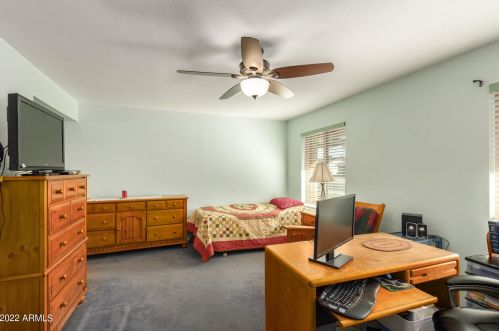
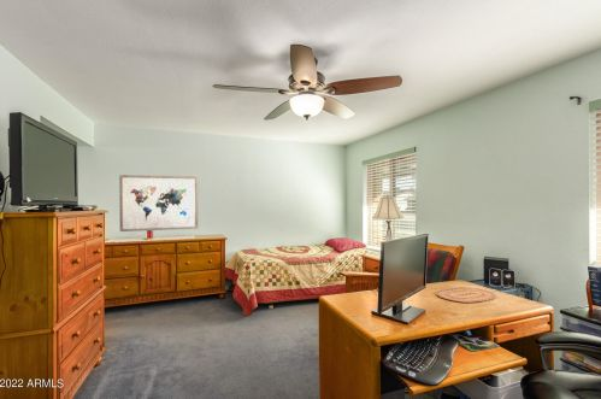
+ wall art (160, 203)
